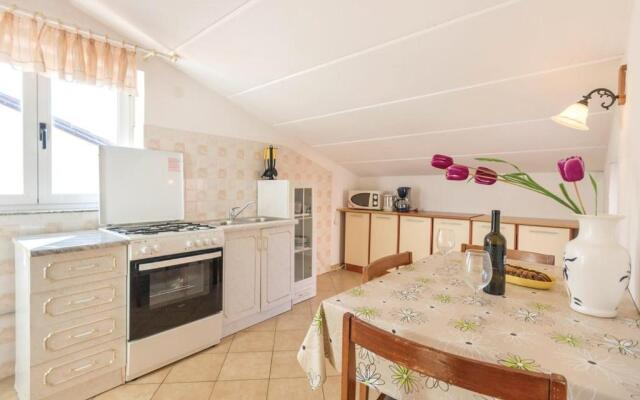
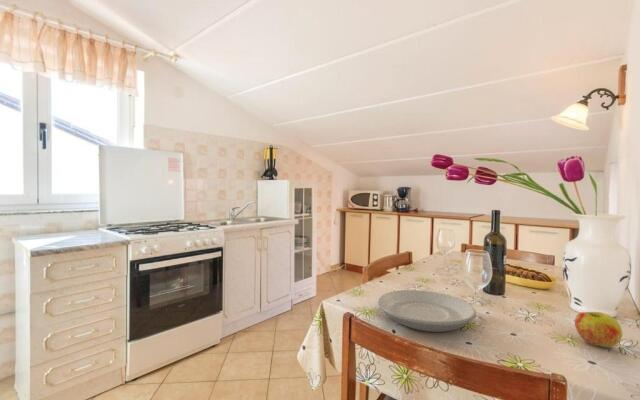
+ plate (424, 311)
+ apple (597, 329)
